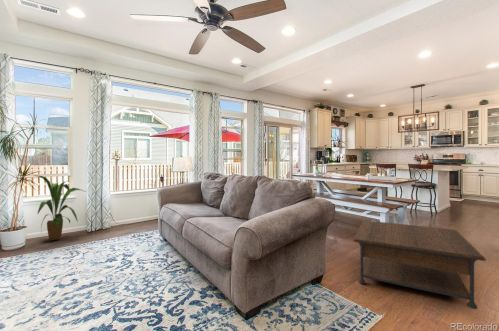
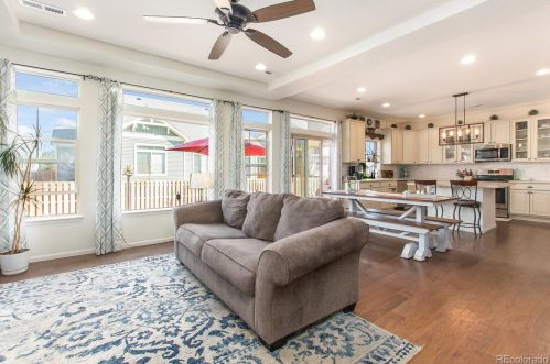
- house plant (61, 206)
- coffee table (408, 254)
